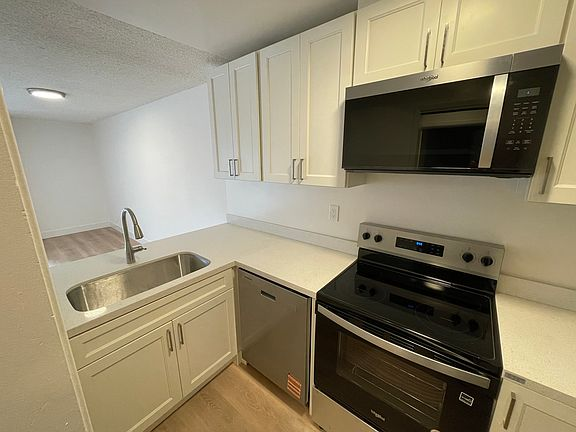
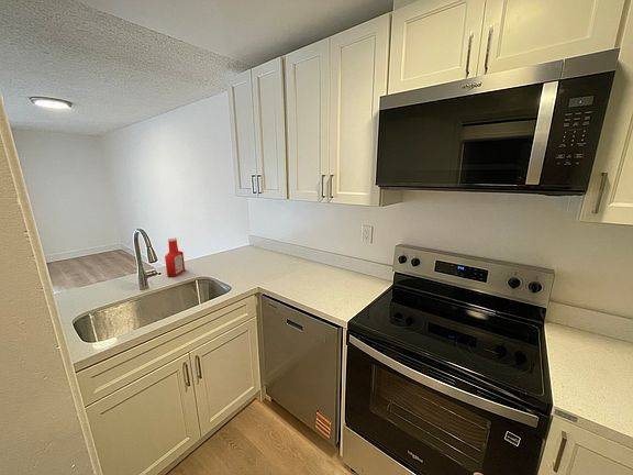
+ soap bottle (174, 255)
